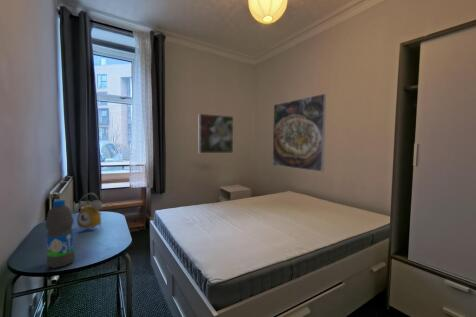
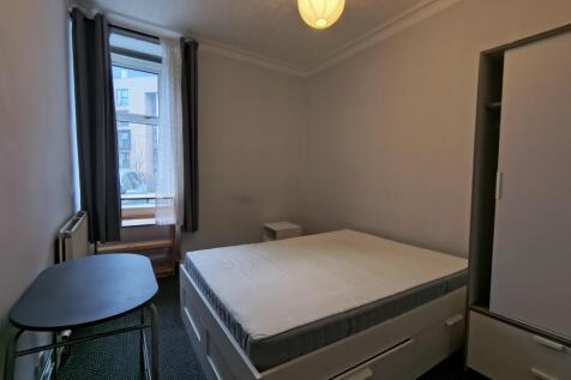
- water bottle (60, 232)
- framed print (216, 134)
- alarm clock (92, 209)
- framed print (295, 134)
